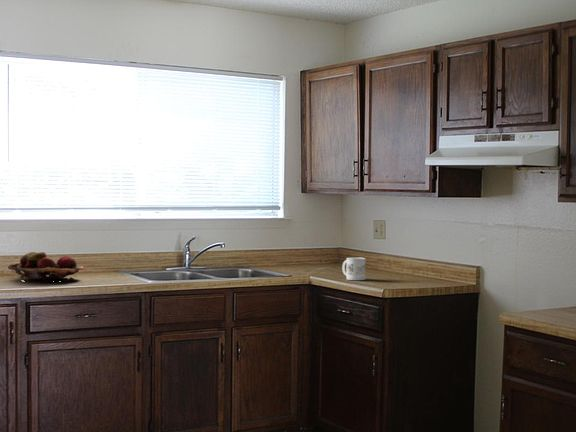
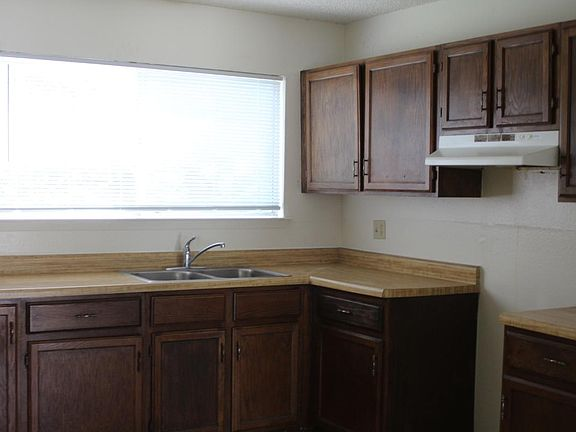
- fruit basket (44, 266)
- mug (354, 268)
